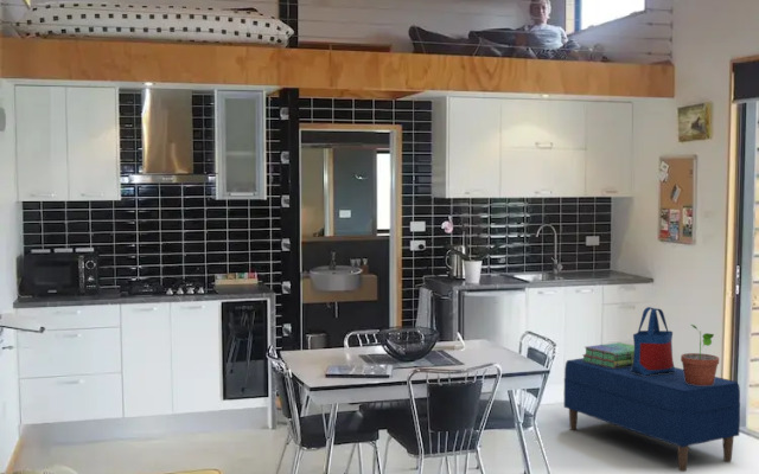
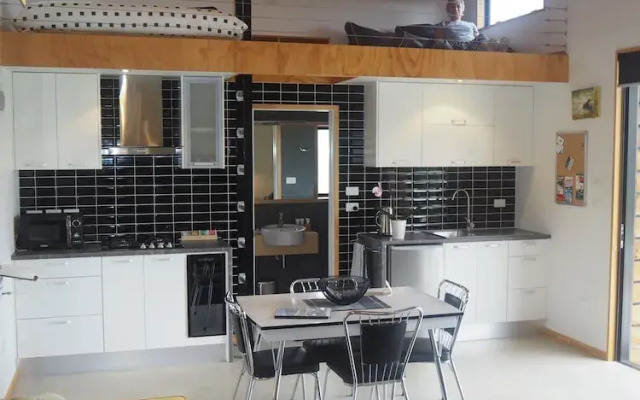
- bench (646, 406)
- stack of books (617, 354)
- tote bag (653, 339)
- potted plant (700, 352)
